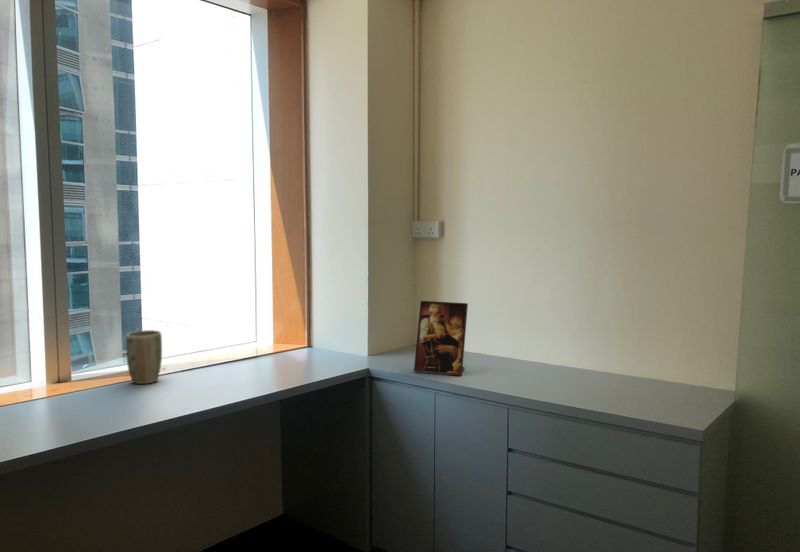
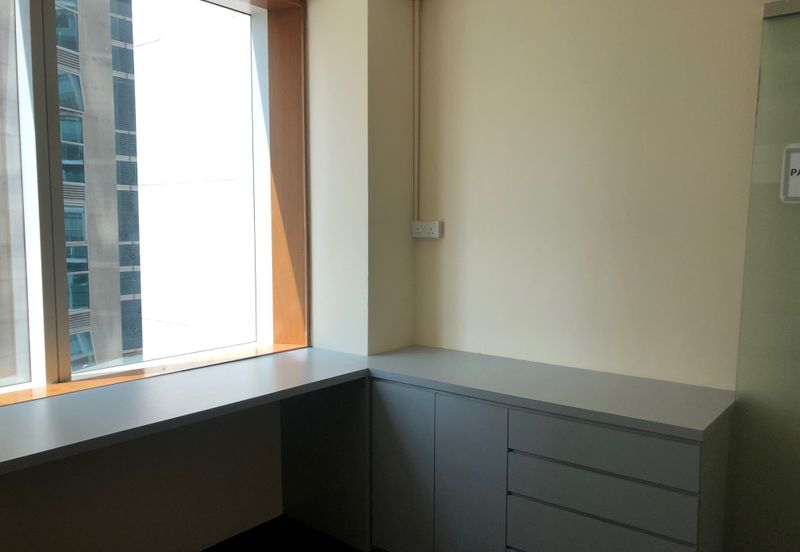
- picture frame (441, 337)
- plant pot (144, 357)
